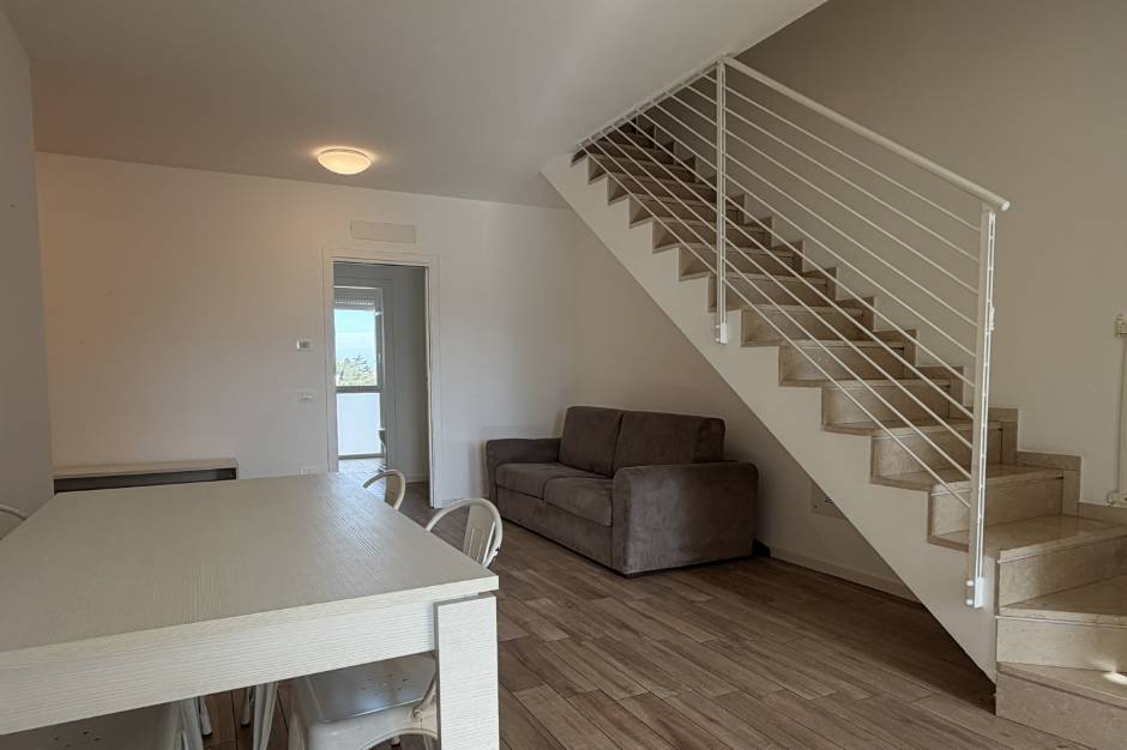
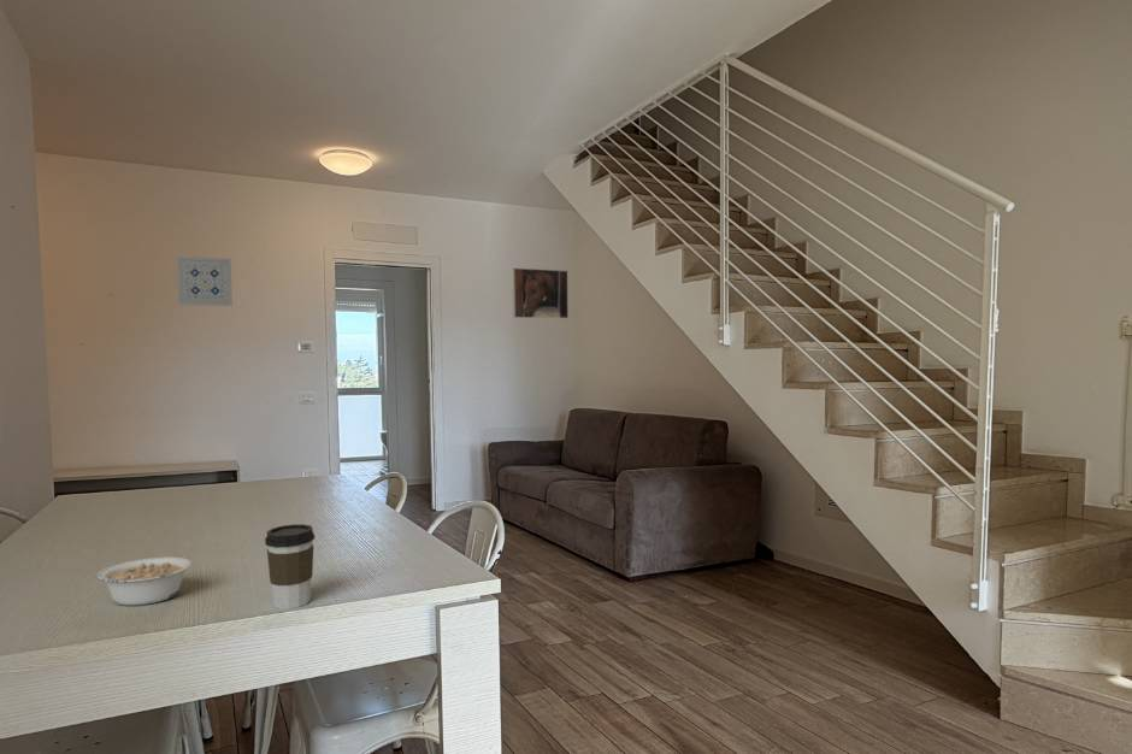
+ wall art (205, 281)
+ coffee cup (290, 566)
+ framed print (541, 293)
+ legume (148, 579)
